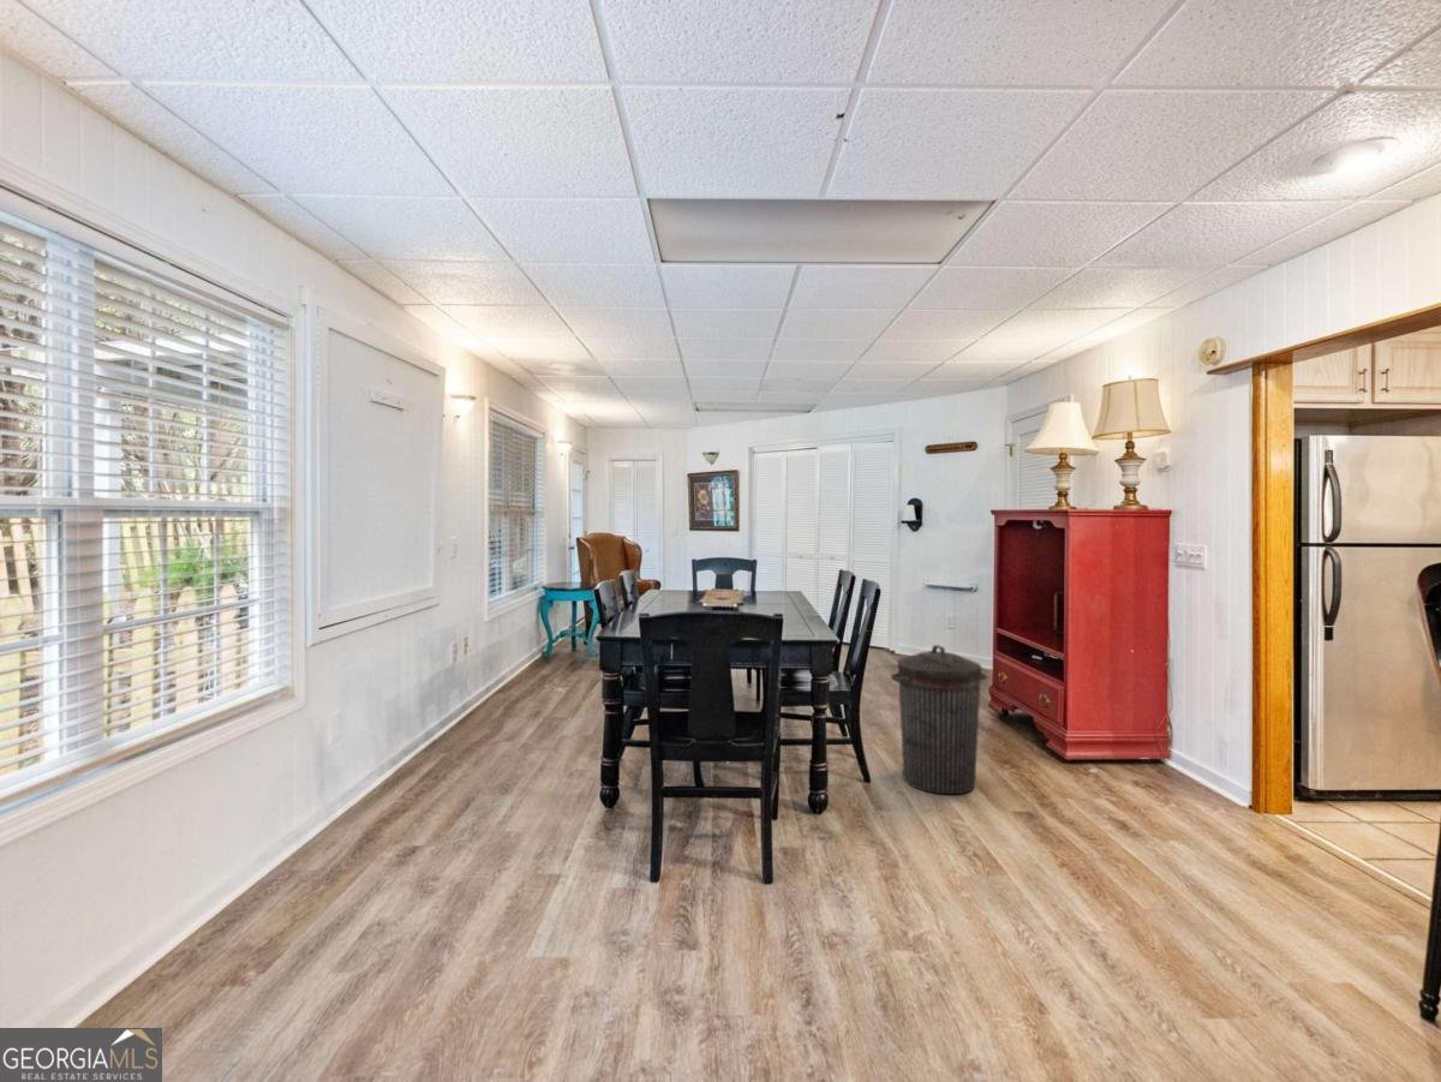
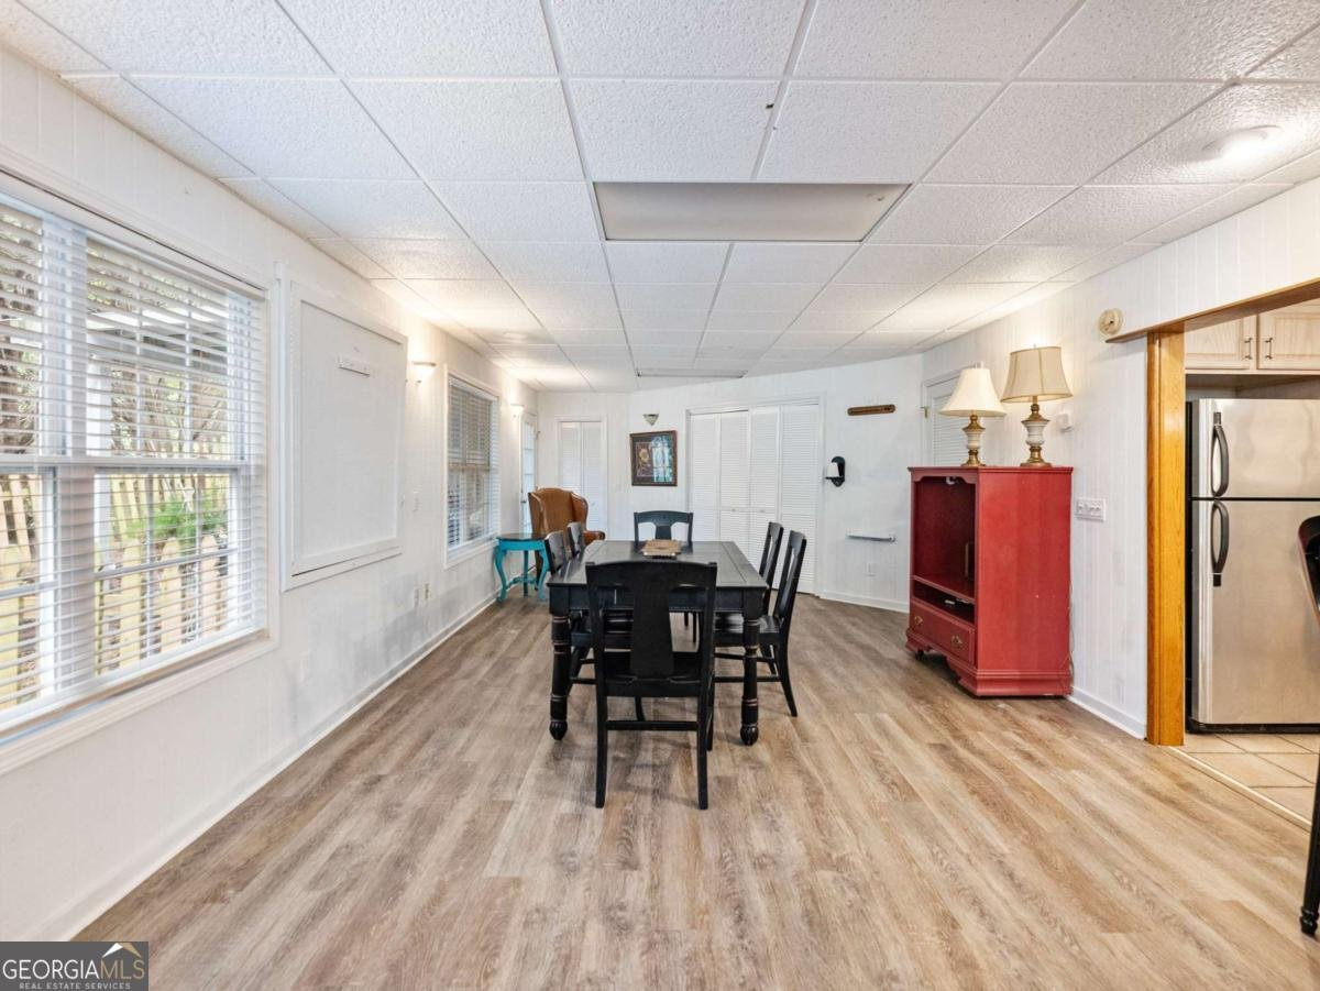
- trash can (938, 713)
